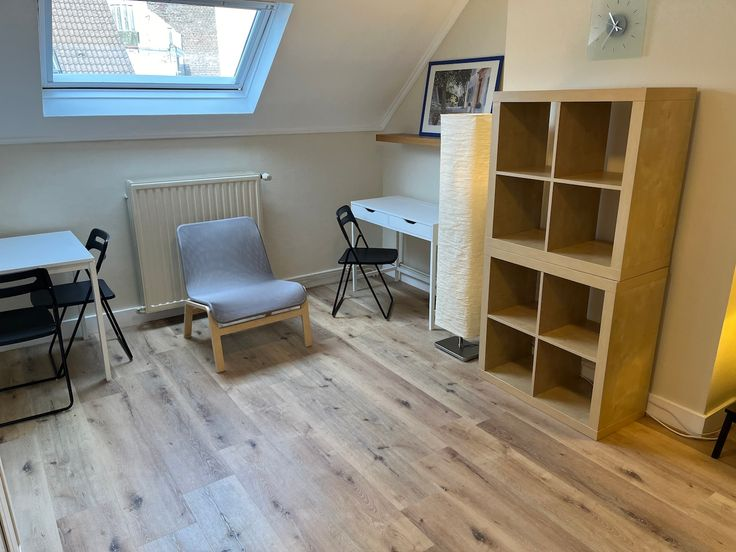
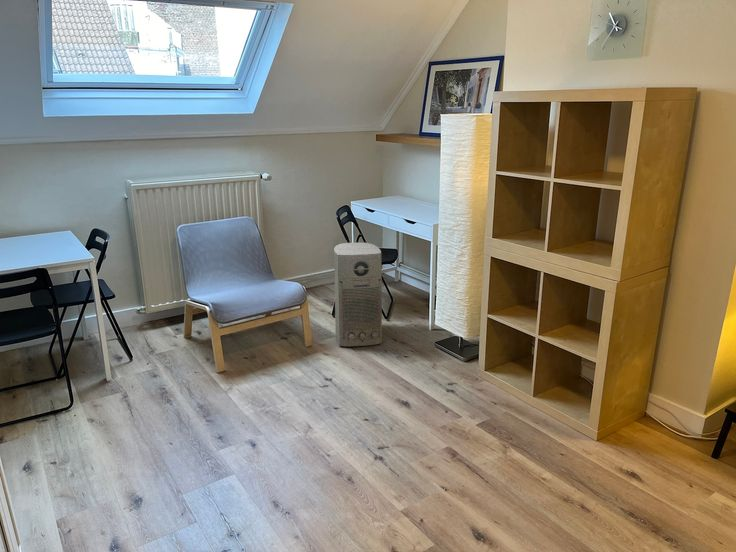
+ air purifier (357, 292)
